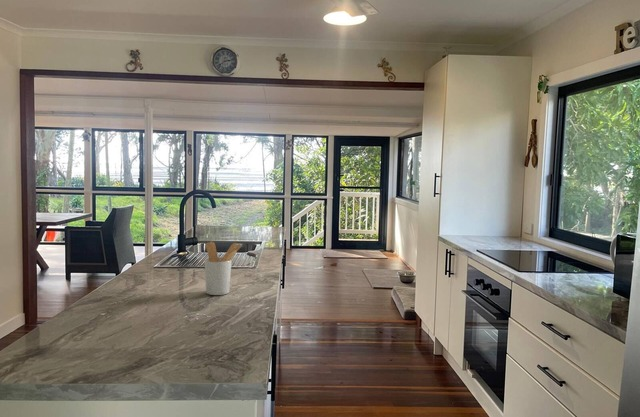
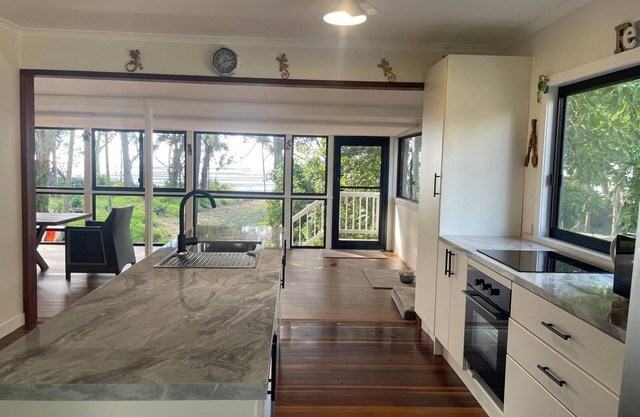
- utensil holder (223, 266)
